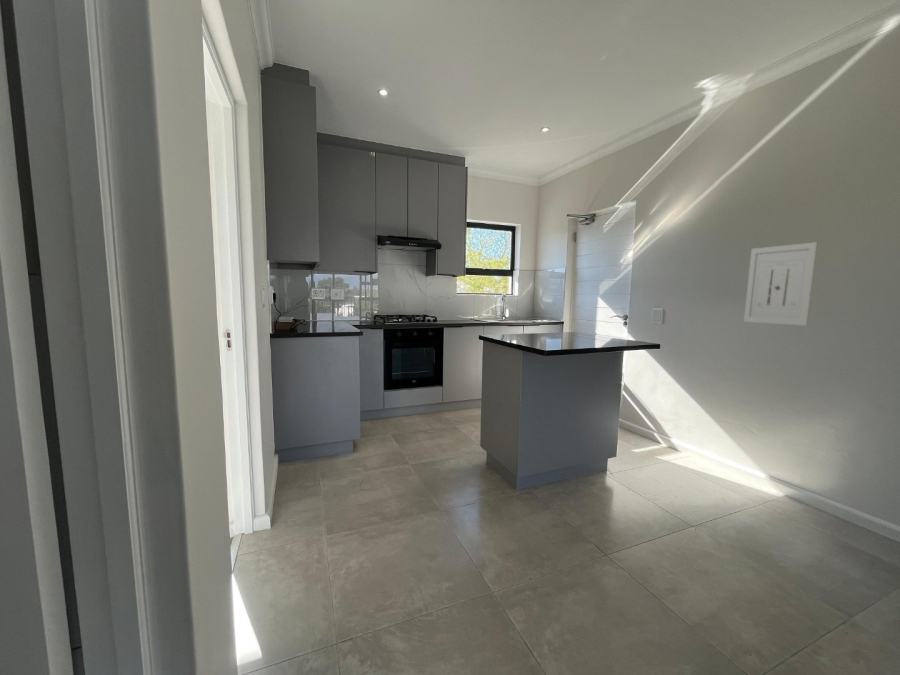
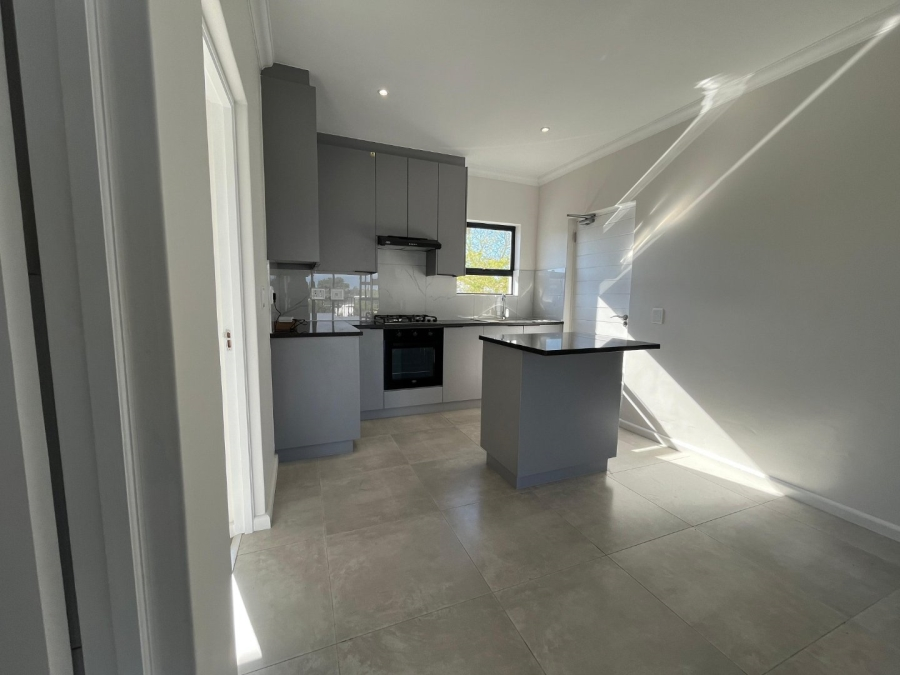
- wall art (777, 285)
